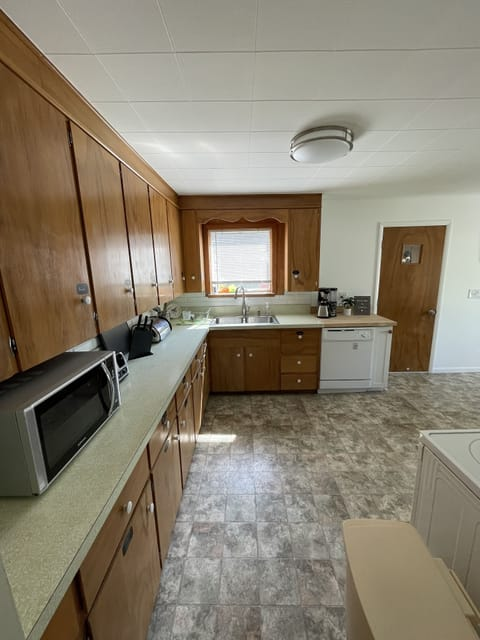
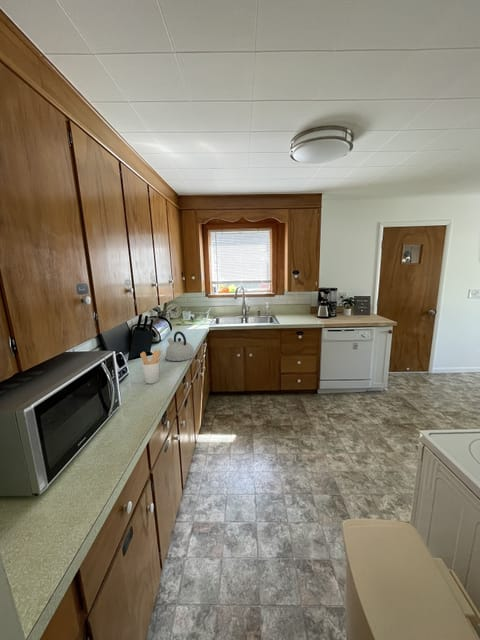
+ kettle (178, 343)
+ utensil holder (153, 365)
